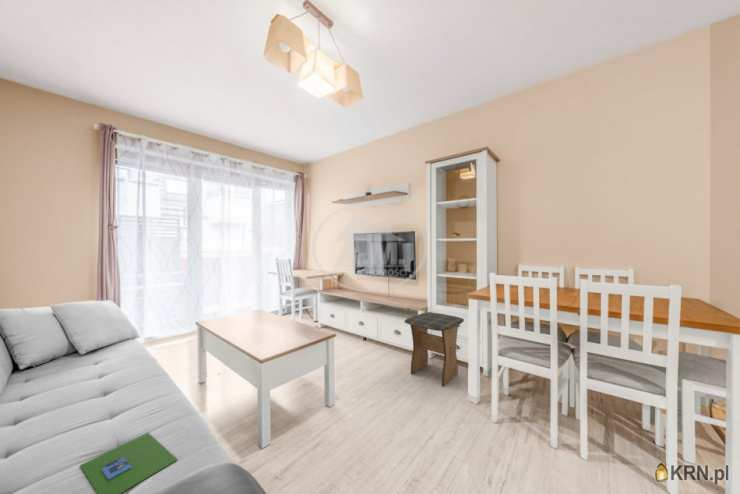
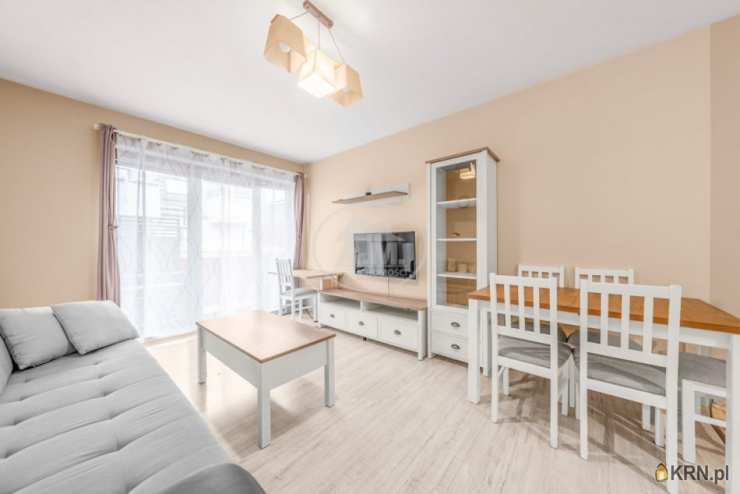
- stool (434, 346)
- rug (129, 457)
